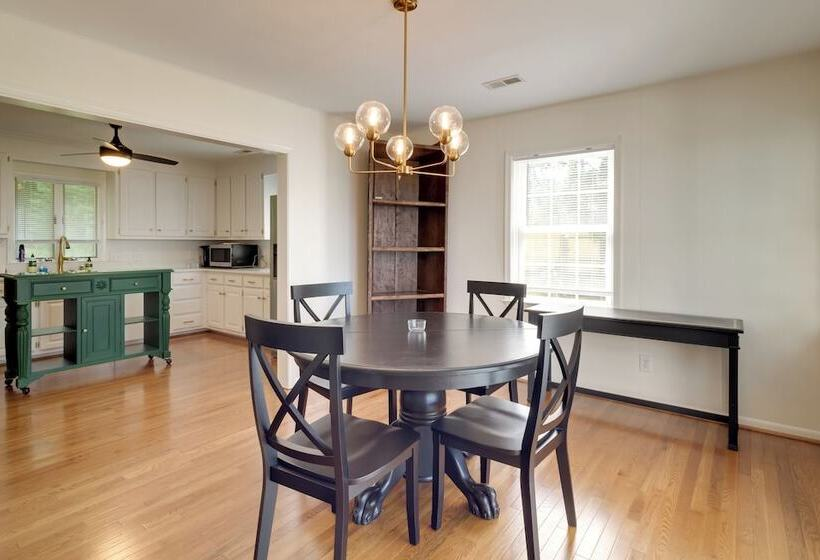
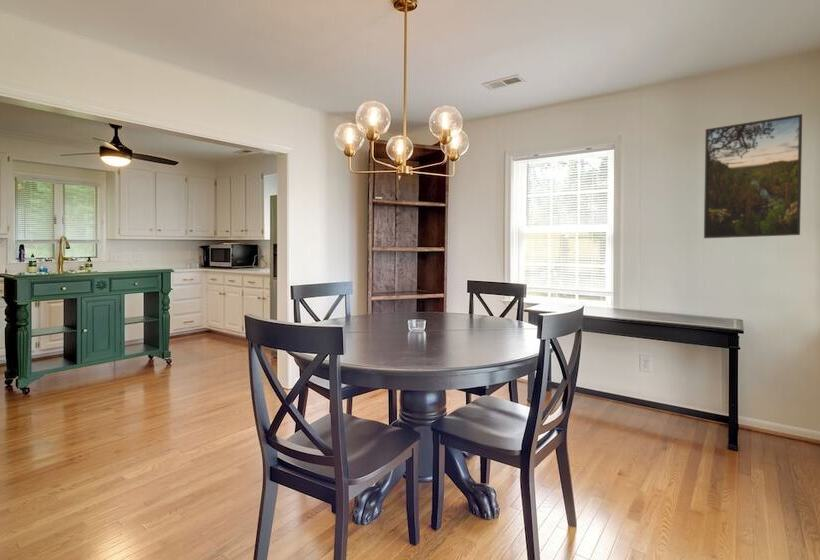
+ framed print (750, 179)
